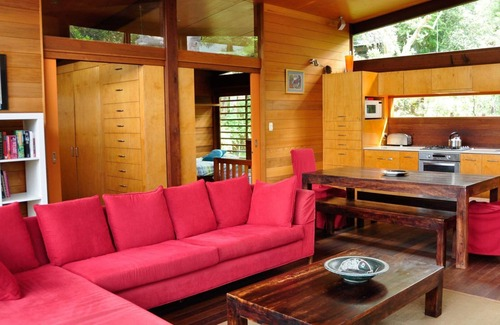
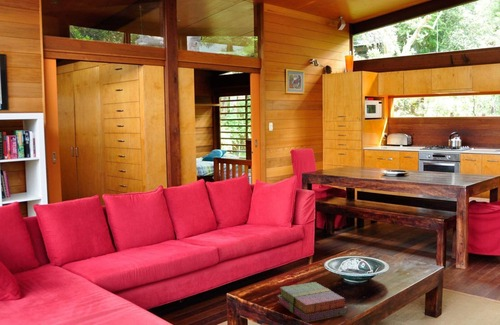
+ books (311, 300)
